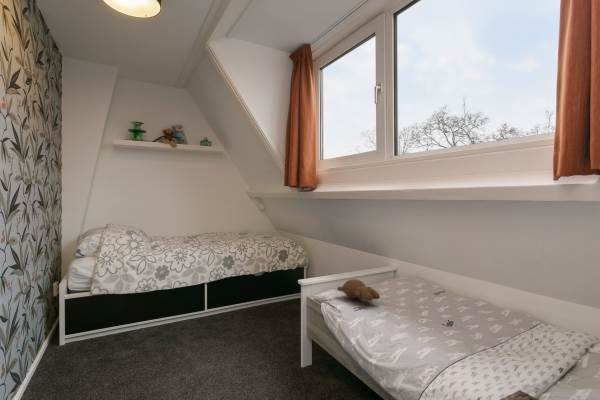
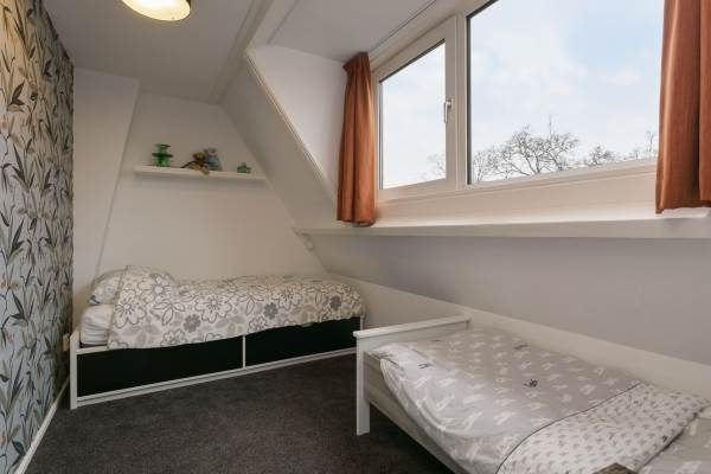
- teddy bear (360, 291)
